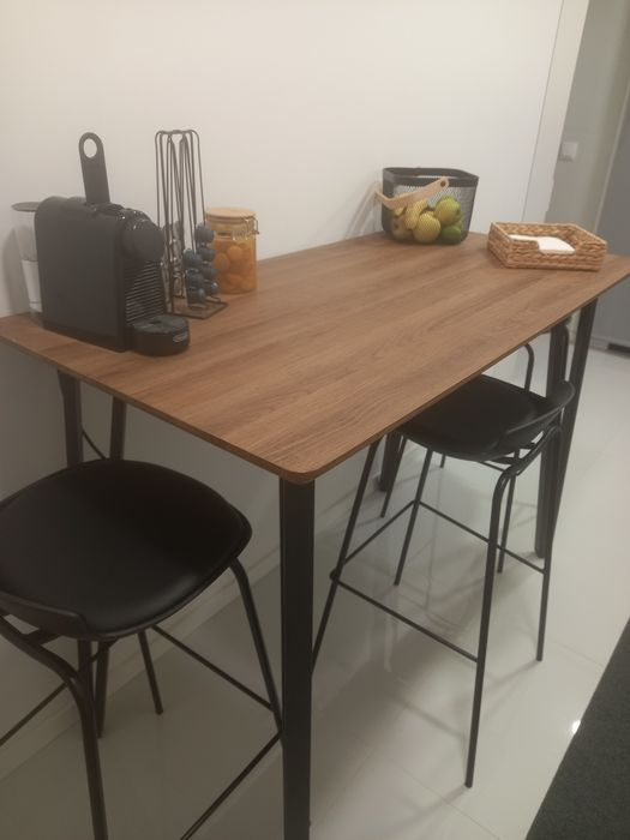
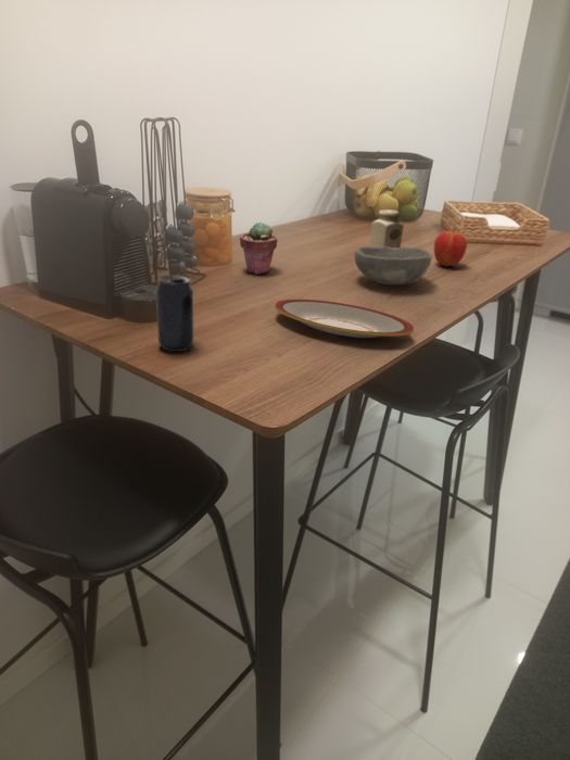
+ plate (341, 321)
+ bowl (391, 266)
+ salt shaker (387, 232)
+ potted succulent (258, 246)
+ beverage can (175, 313)
+ apple (449, 246)
